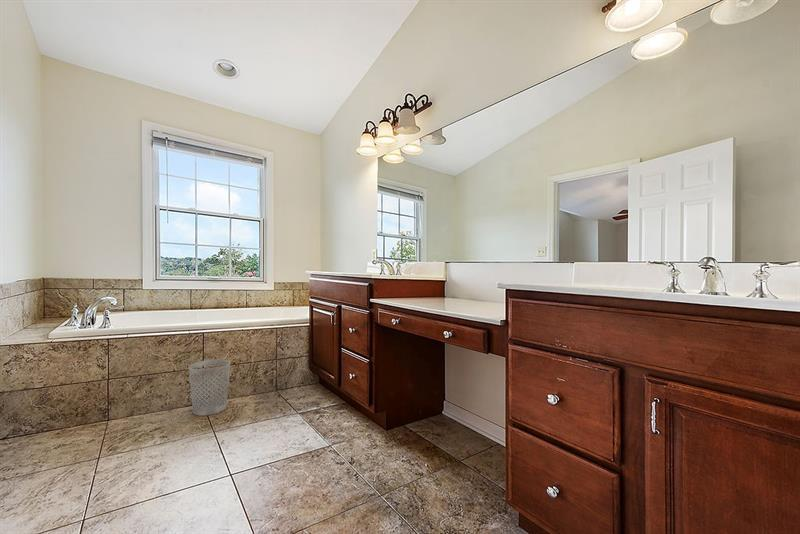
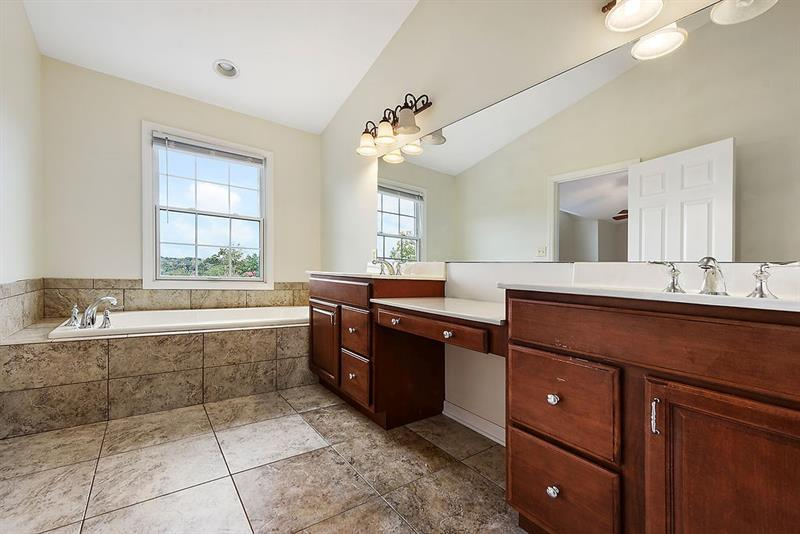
- wastebasket (209, 386)
